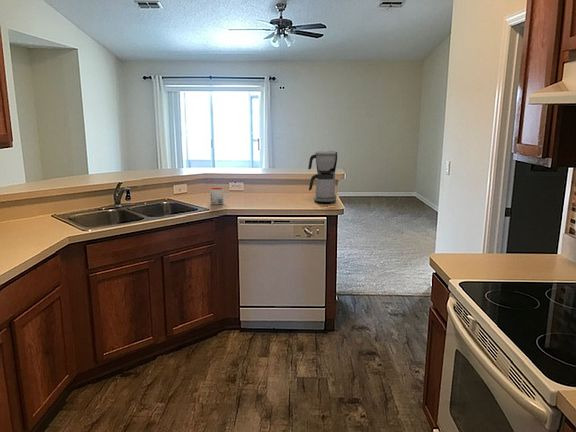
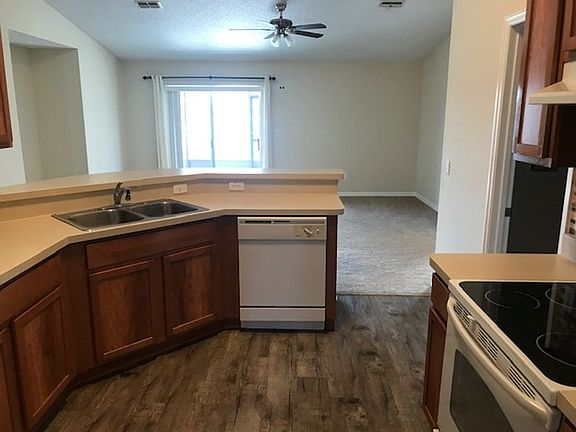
- mug (219, 195)
- coffee maker (322, 176)
